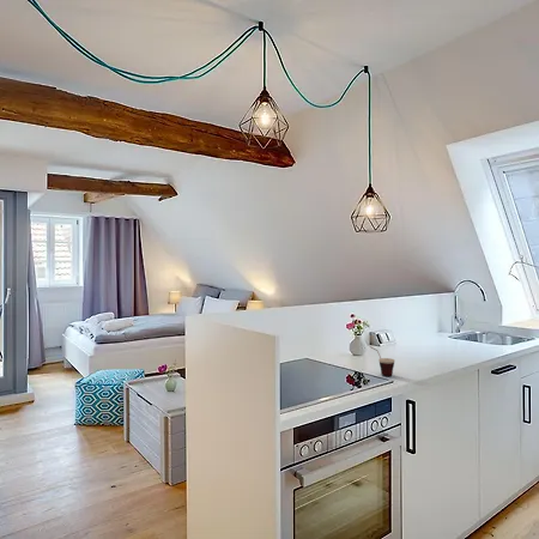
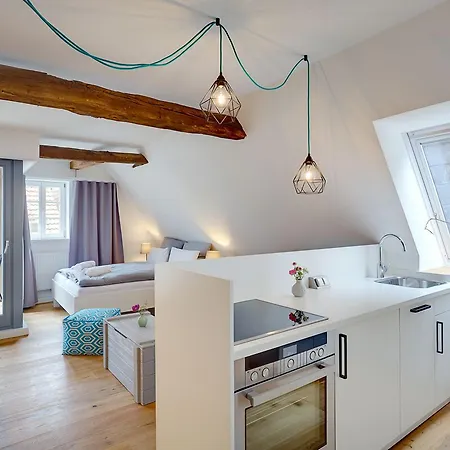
- cup (381, 361)
